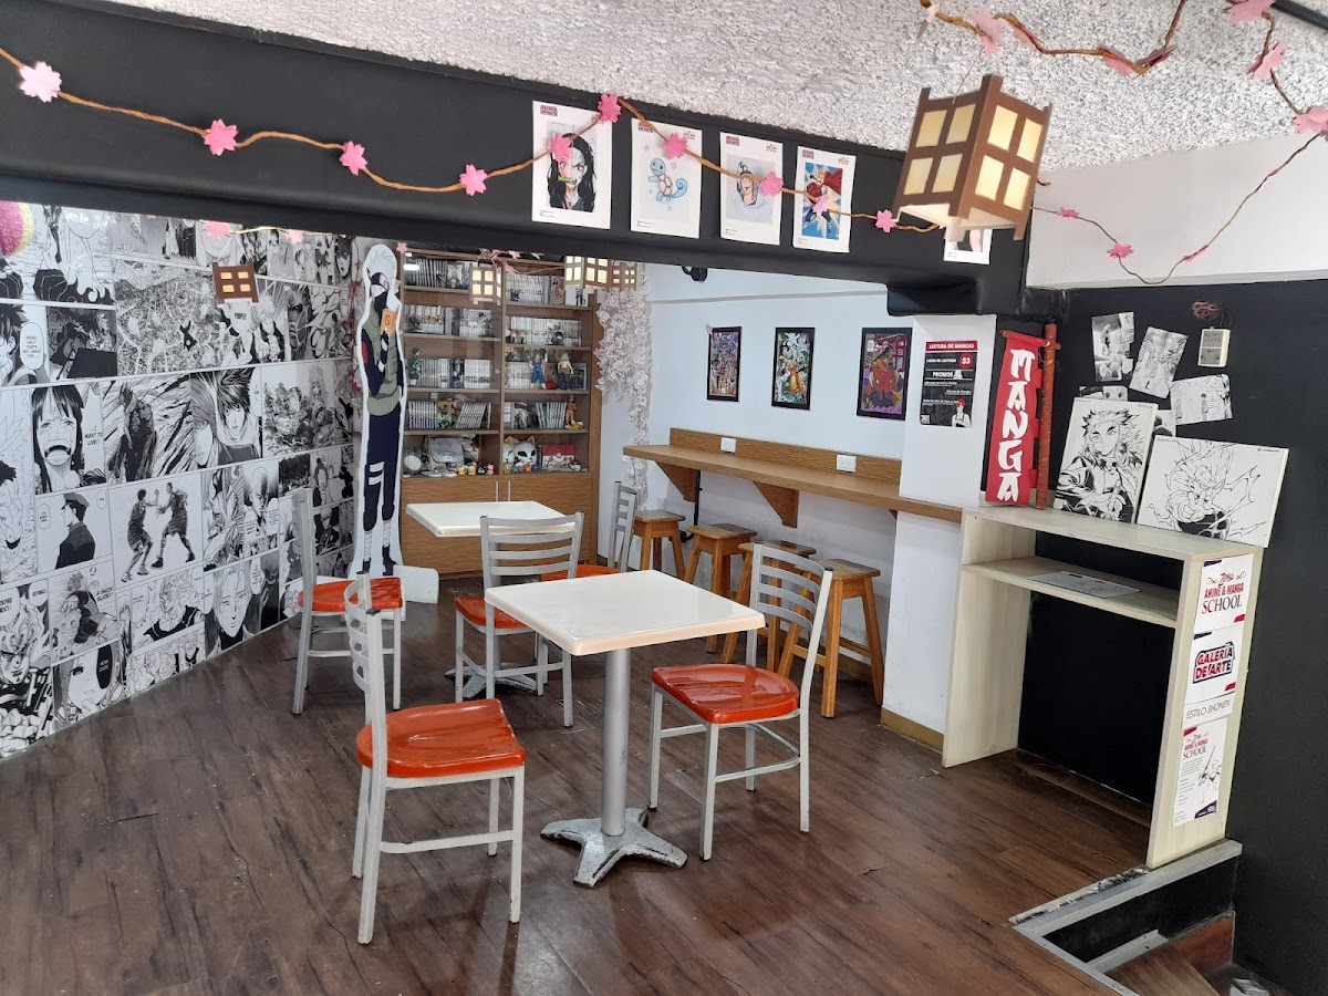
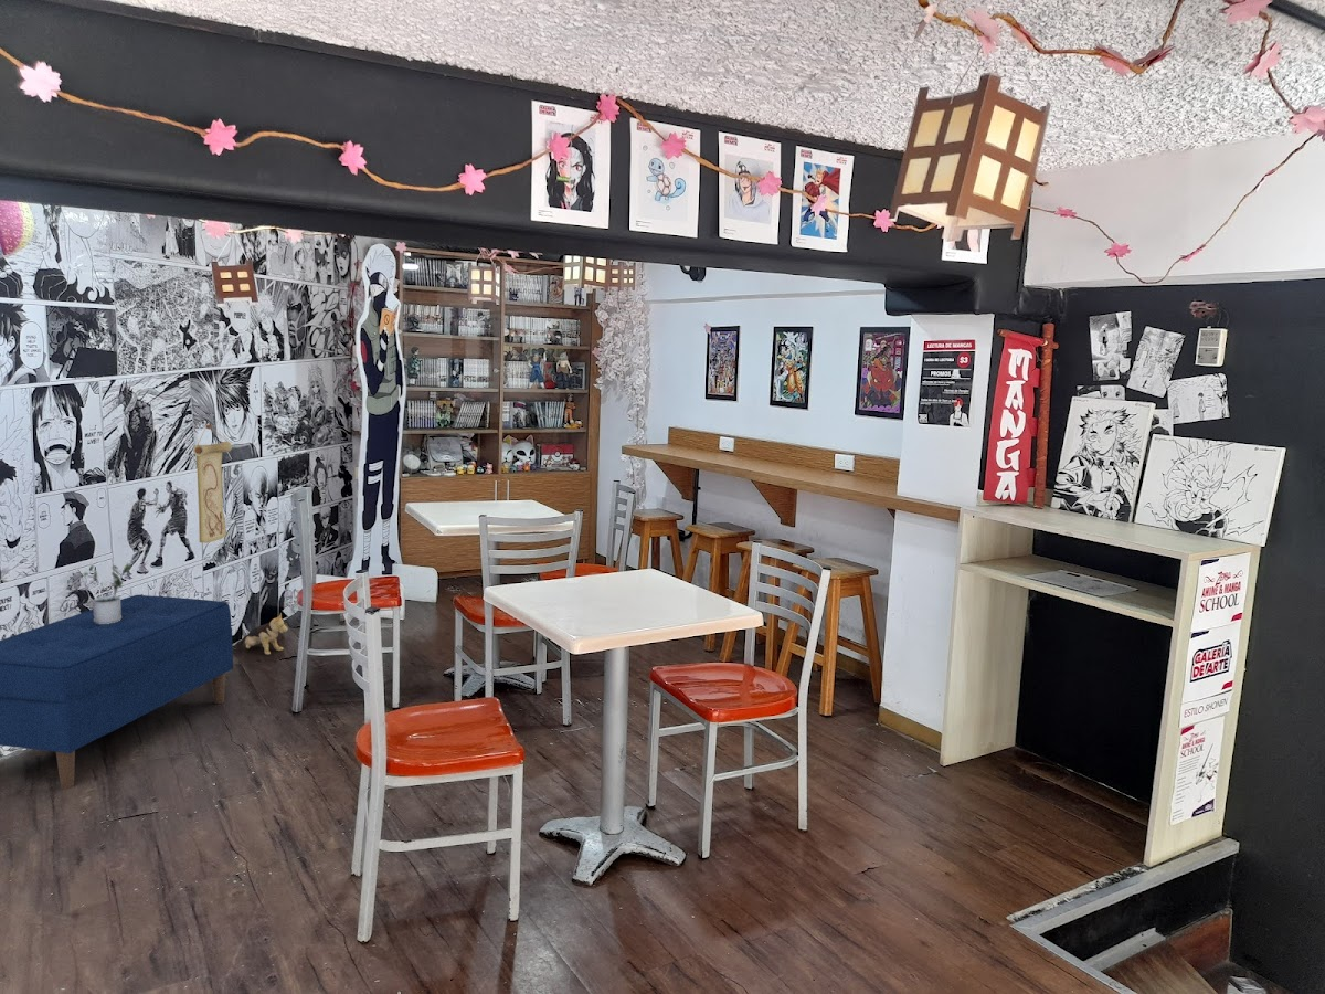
+ potted plant (105, 590)
+ plush toy (259, 631)
+ bench (107, 680)
+ wall scroll (213, 483)
